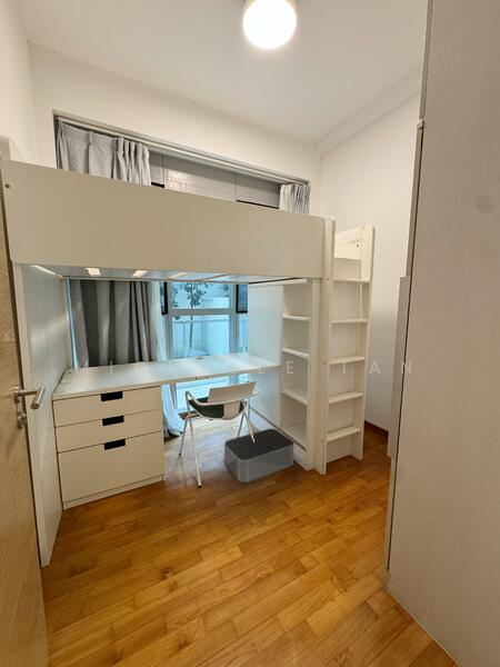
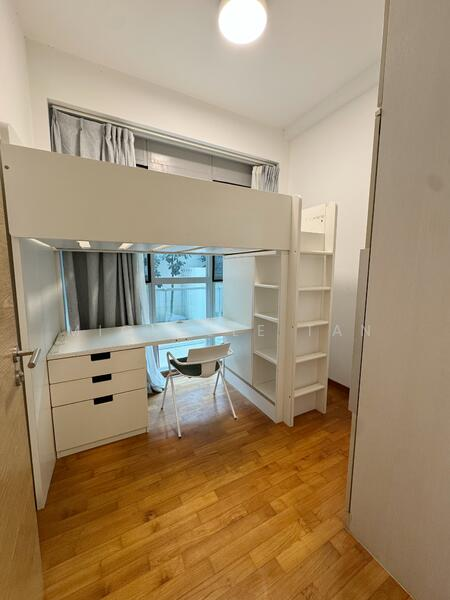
- storage bin (259, 452)
